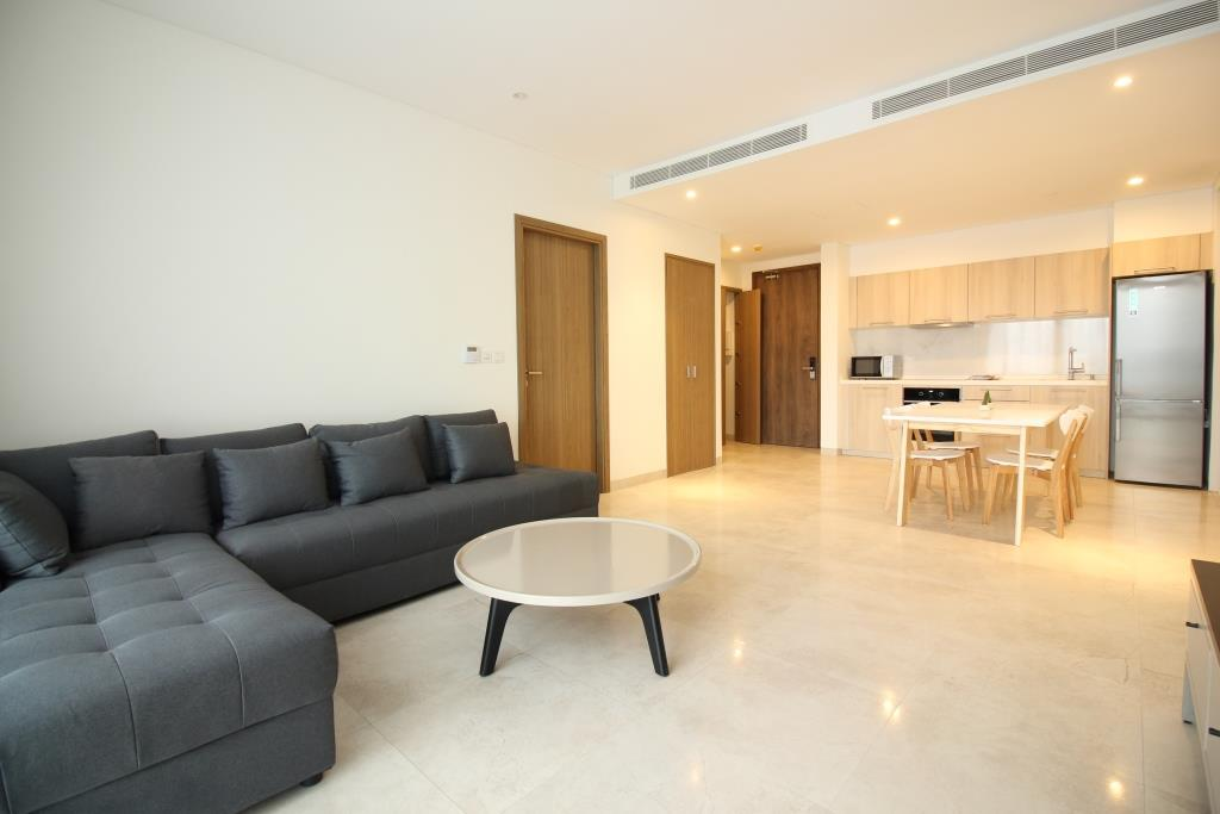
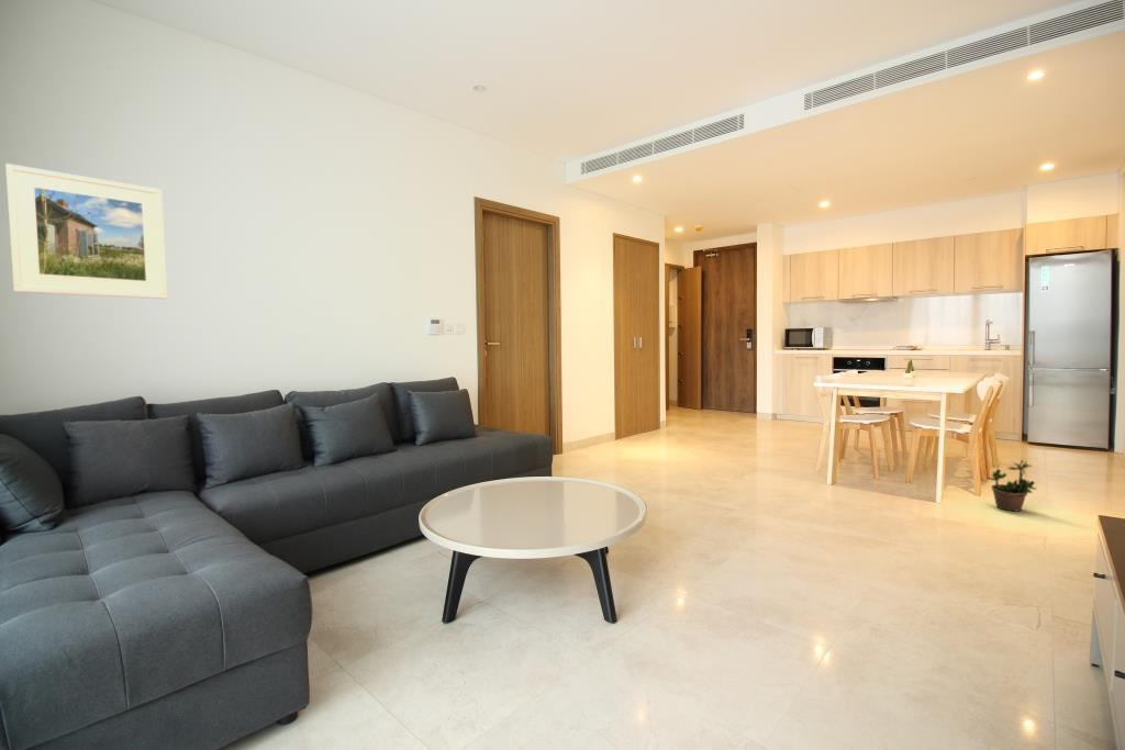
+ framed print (92, 236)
+ potted plant (1011, 482)
